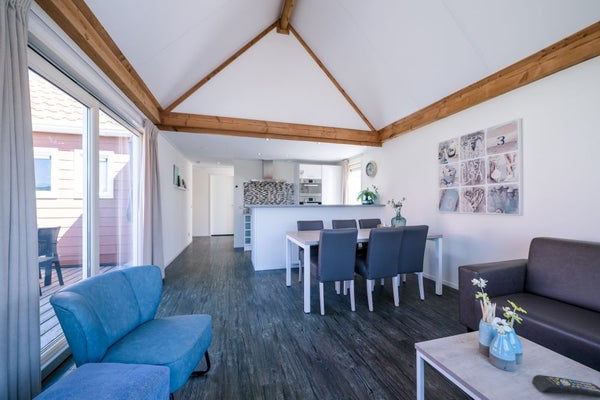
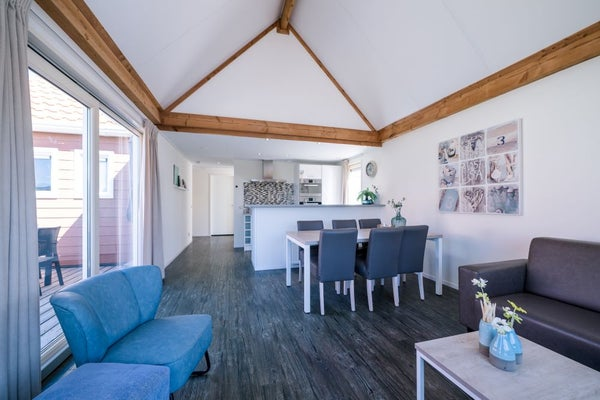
- remote control (568, 386)
